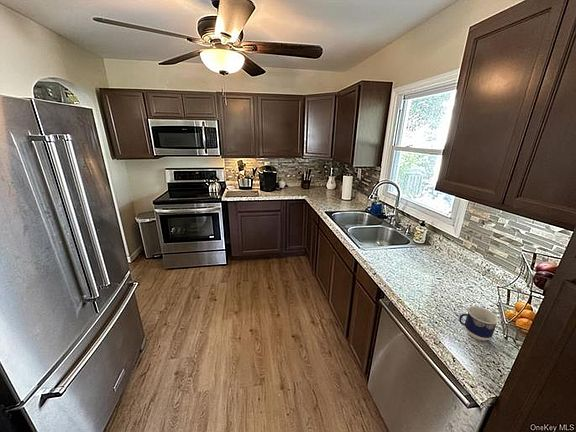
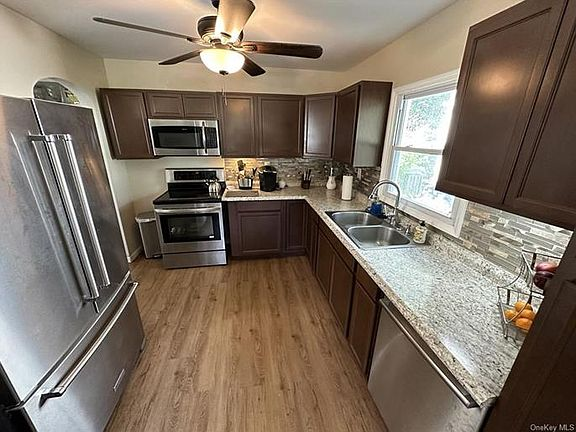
- cup (475, 324)
